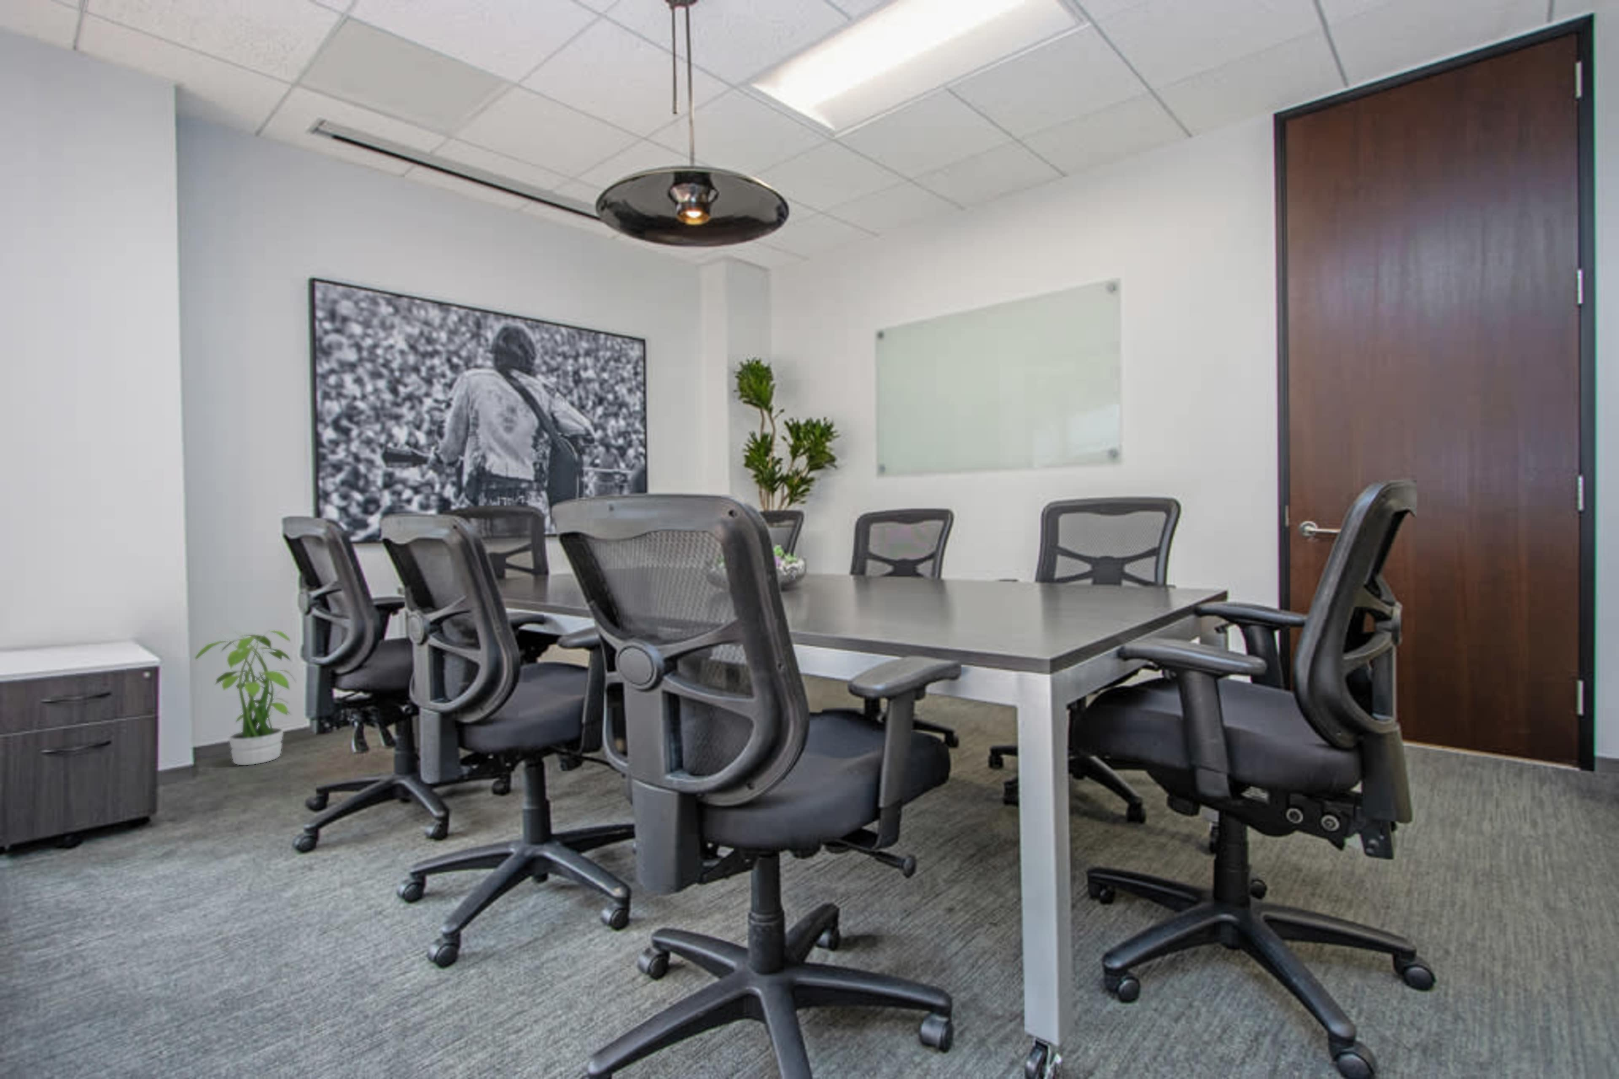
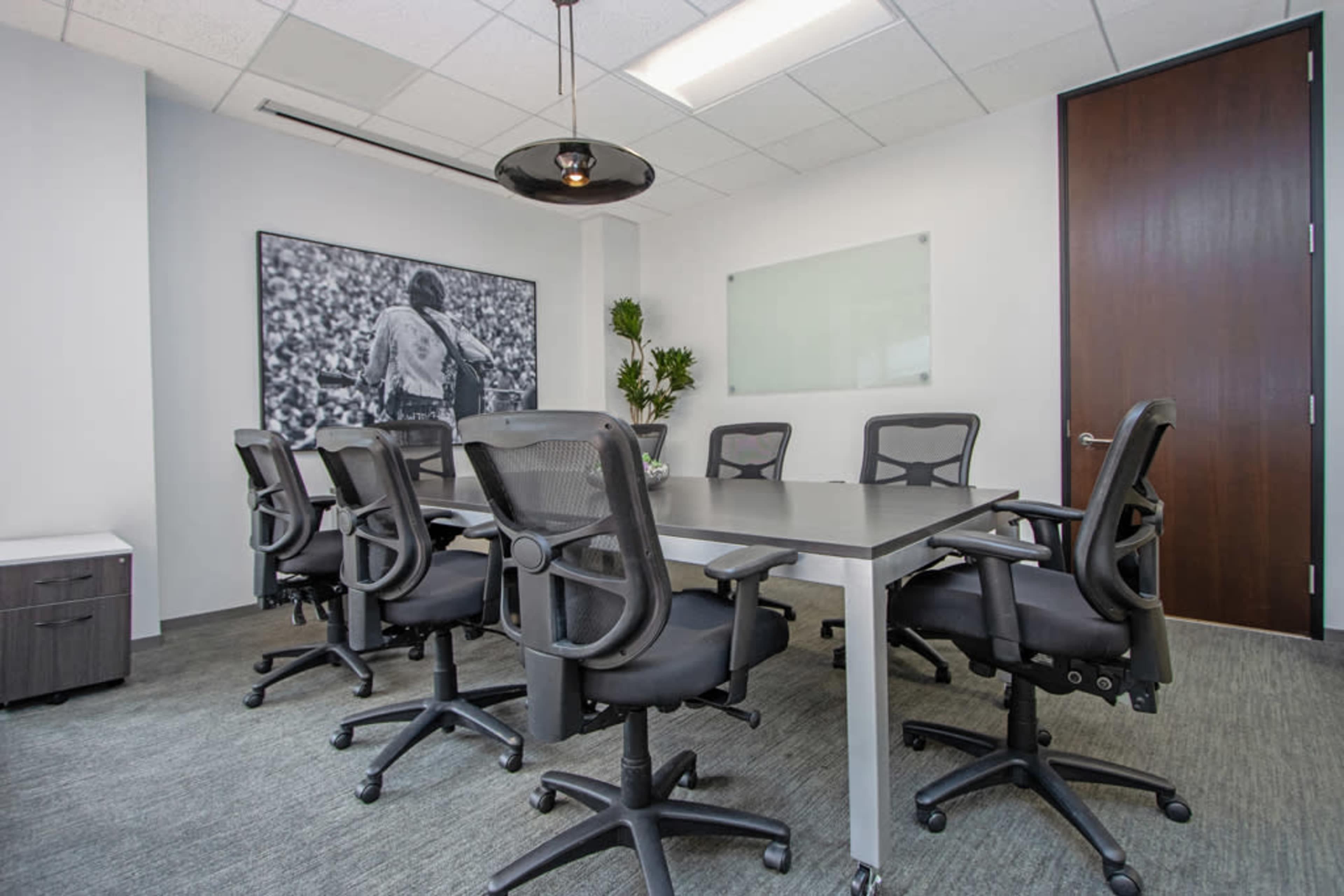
- potted plant (248, 696)
